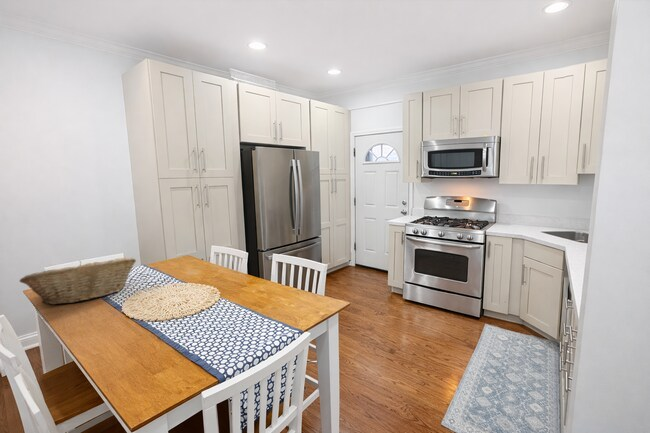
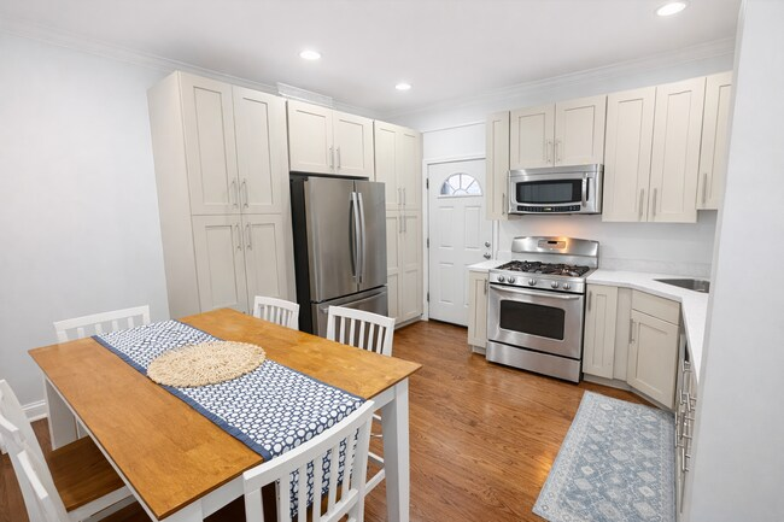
- fruit basket (84, 276)
